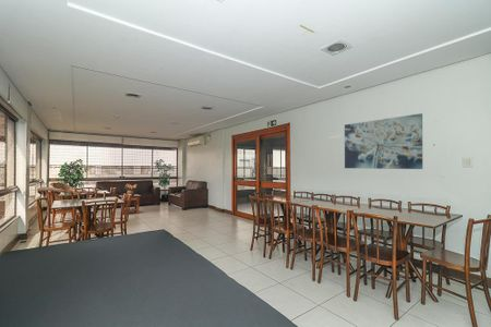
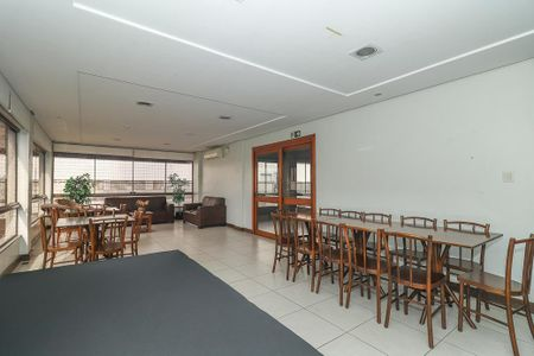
- wall art (379, 144)
